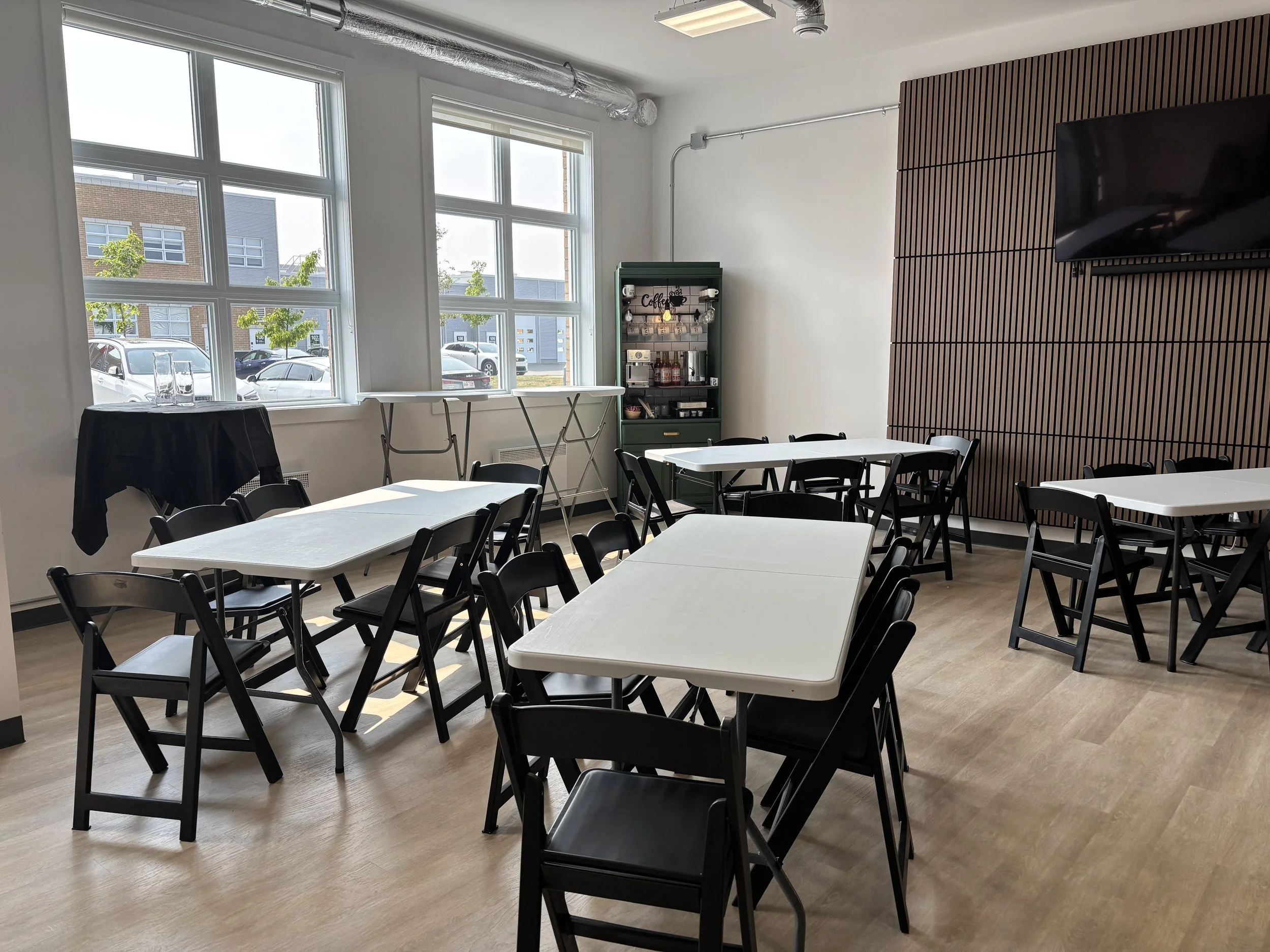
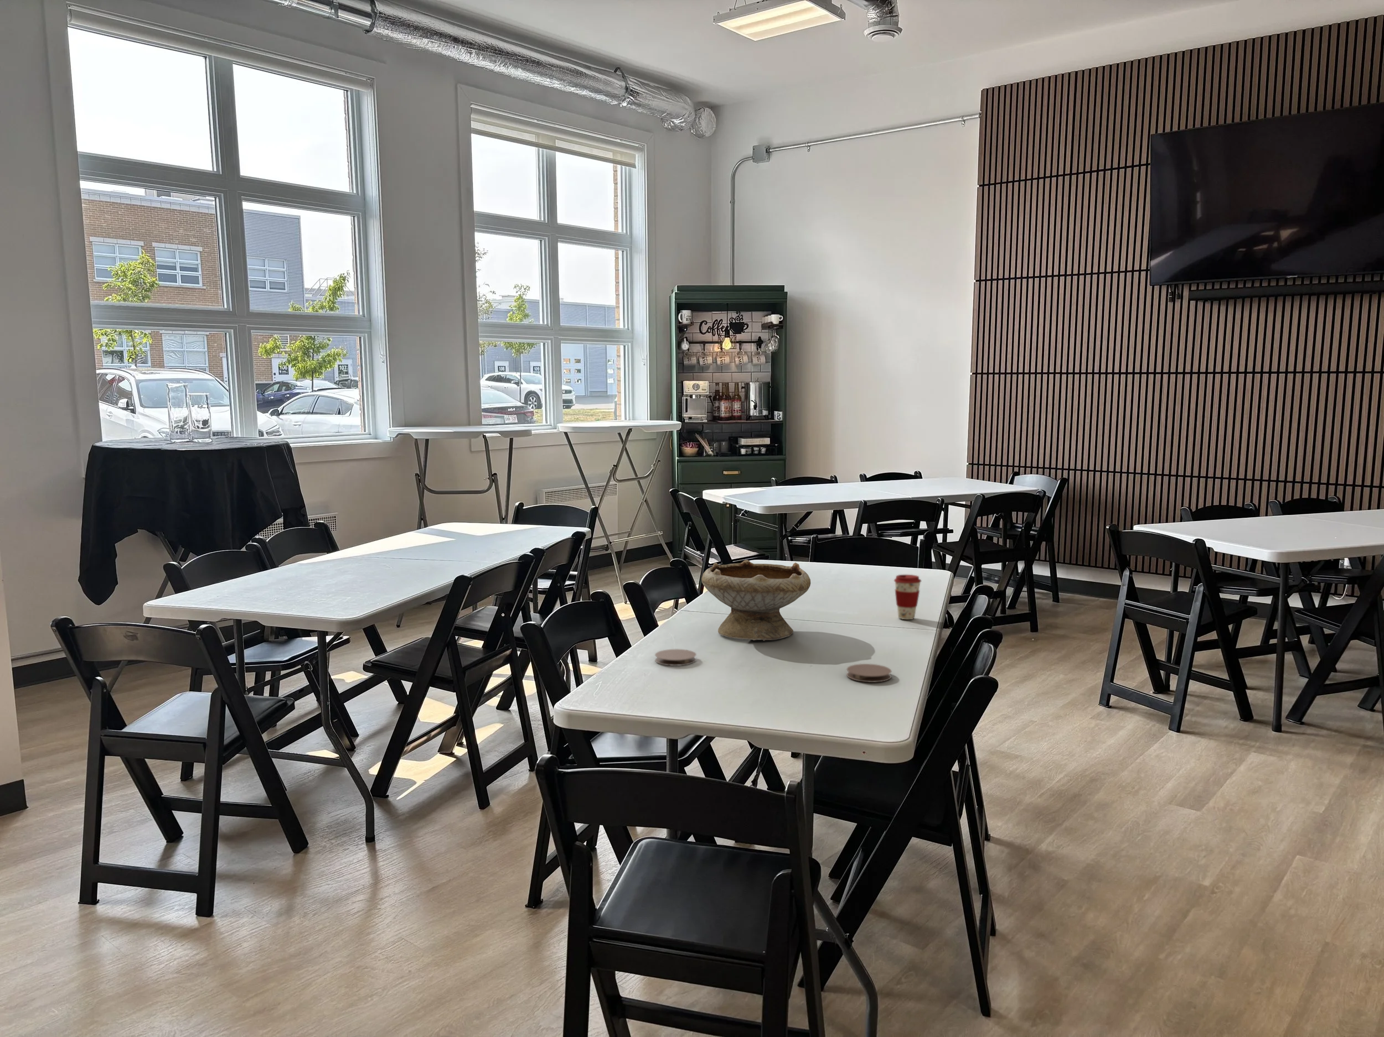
+ bowl (755, 598)
+ coaster (676, 657)
+ coaster (869, 672)
+ coffee cup (907, 597)
